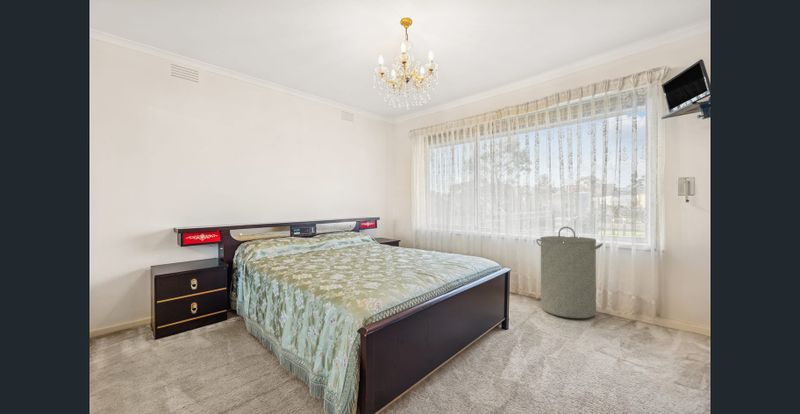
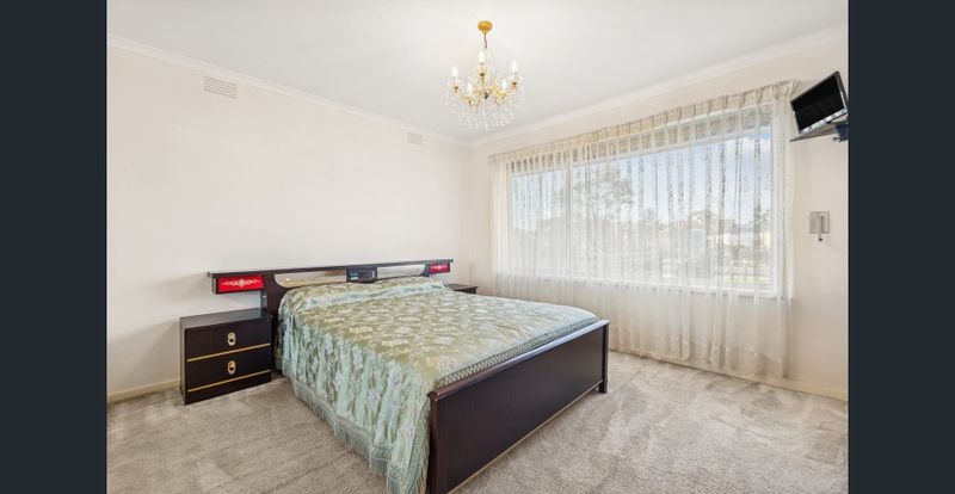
- laundry hamper (567, 268)
